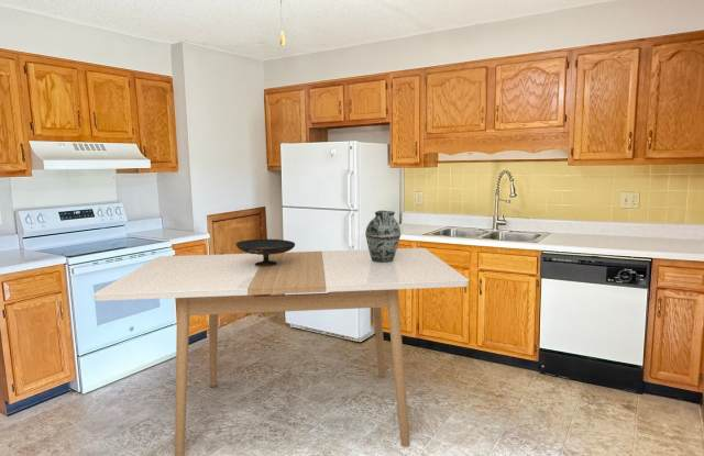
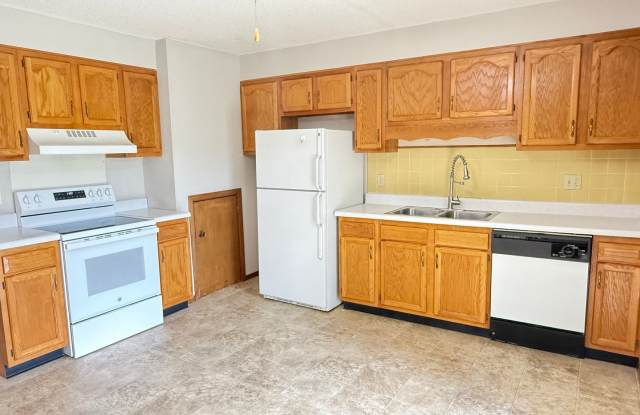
- dining table (294, 310)
- vase (383, 235)
- decorative bowl (266, 253)
